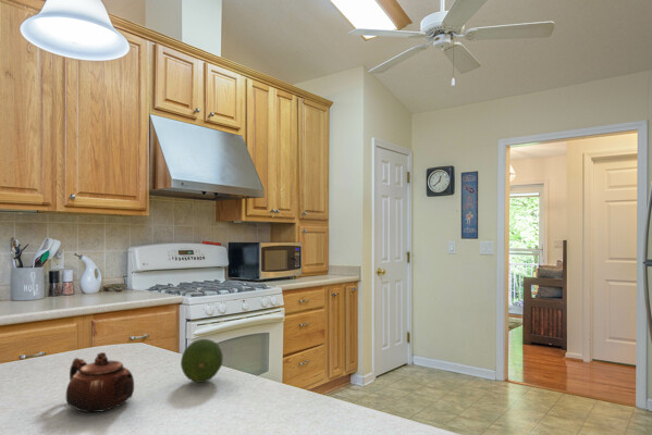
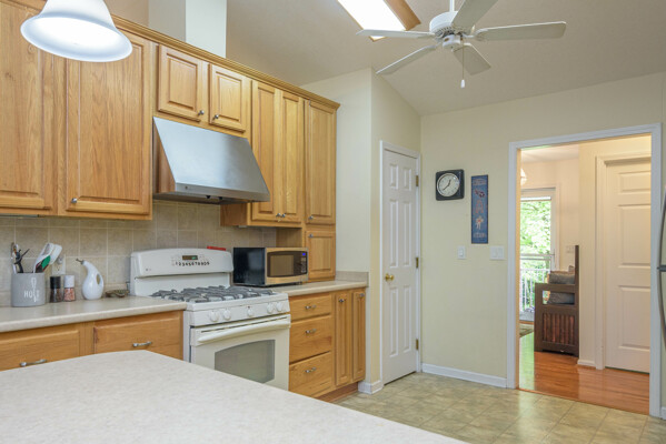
- fruit (201, 360)
- teapot (99, 377)
